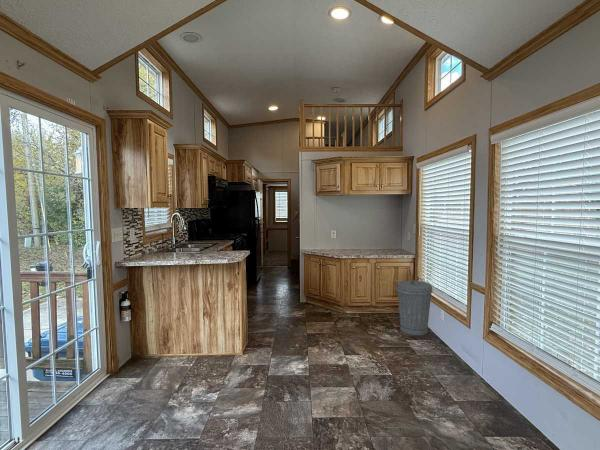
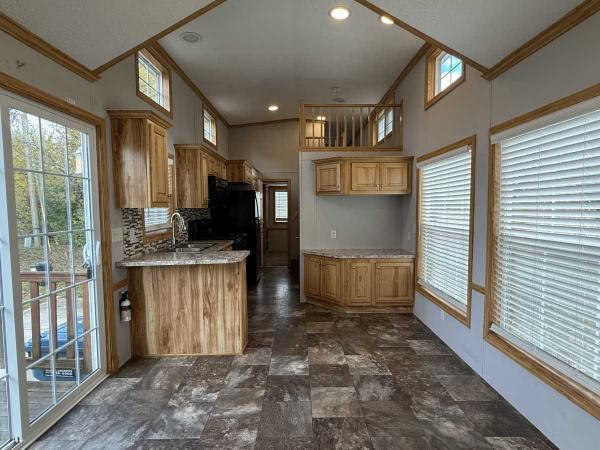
- trash can (413, 306)
